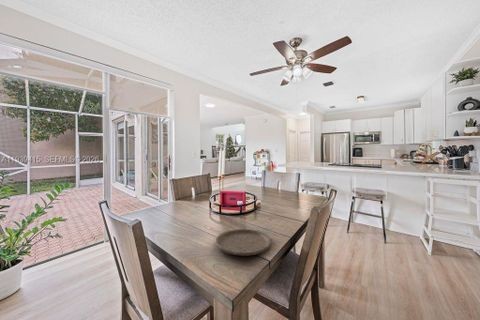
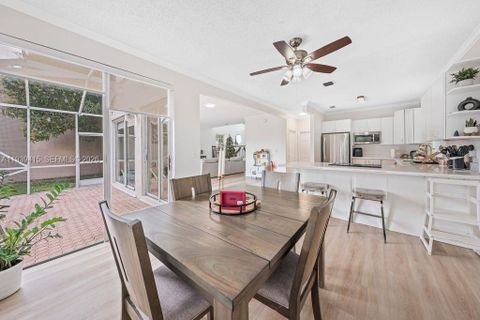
- plate (243, 241)
